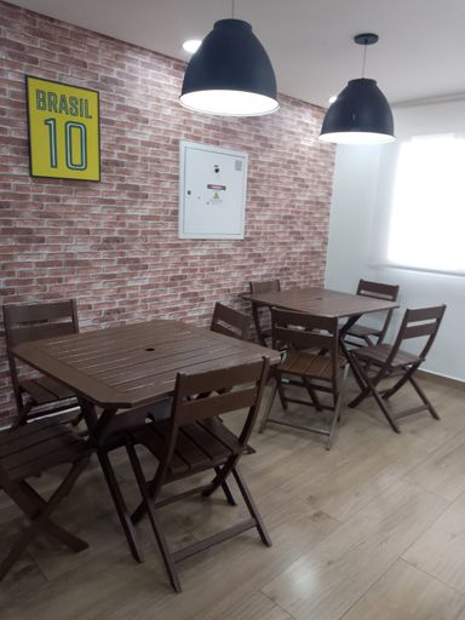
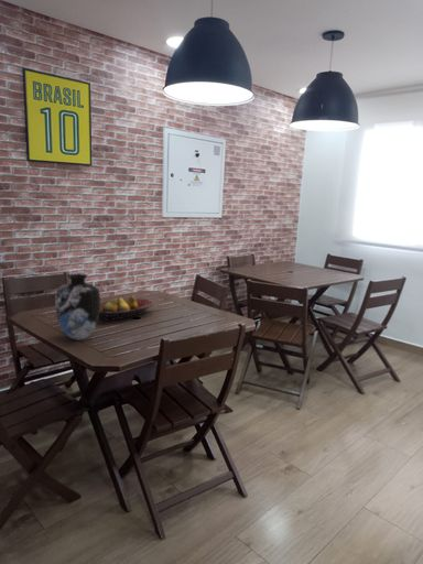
+ vase (78, 306)
+ fruit bowl (122, 305)
